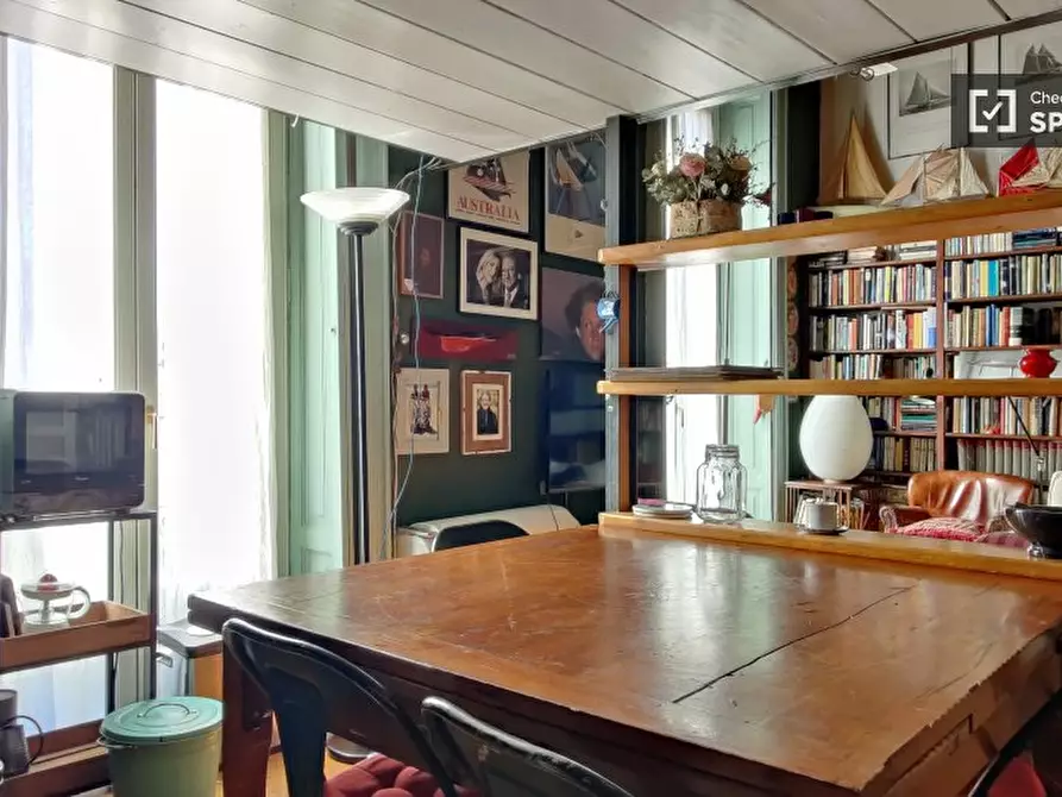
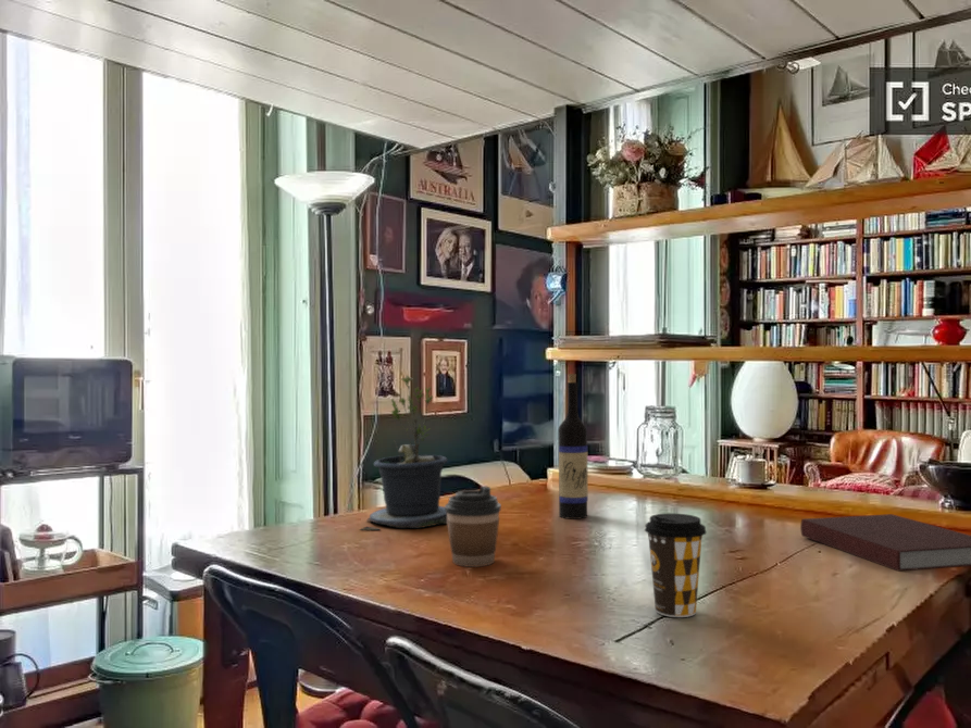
+ wine bottle (572, 444)
+ potted plant (406, 447)
+ coffee cup (675, 564)
+ notebook (894, 539)
+ coffee cup (473, 524)
